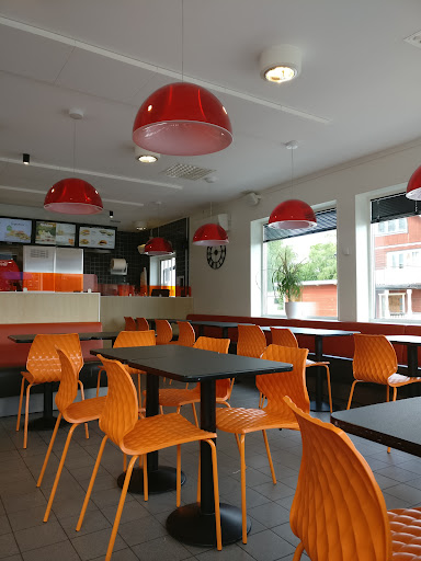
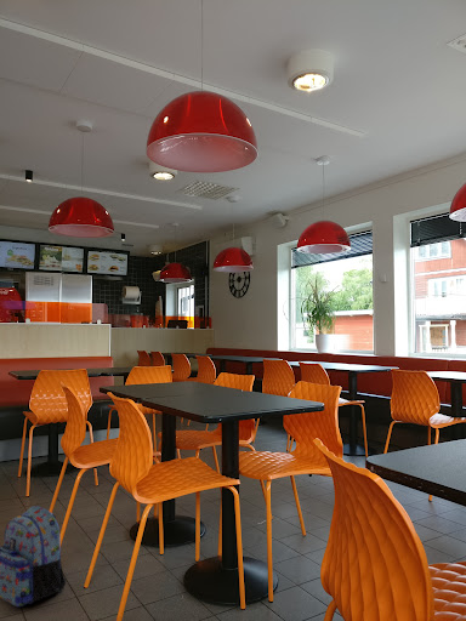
+ backpack (28, 551)
